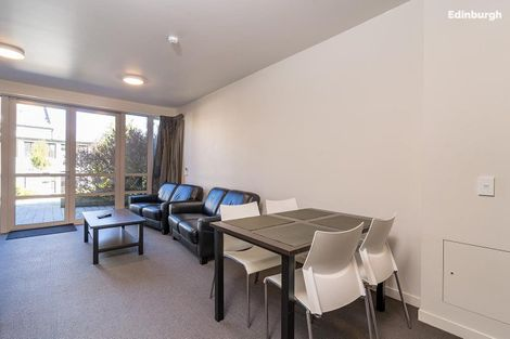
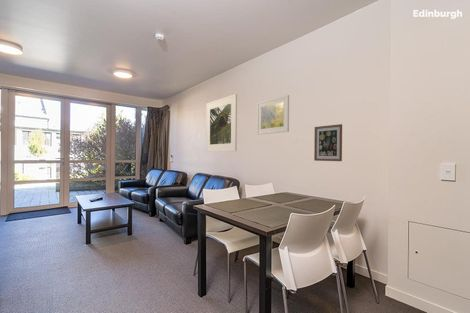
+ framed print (271, 116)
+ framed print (220, 125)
+ wall art (327, 143)
